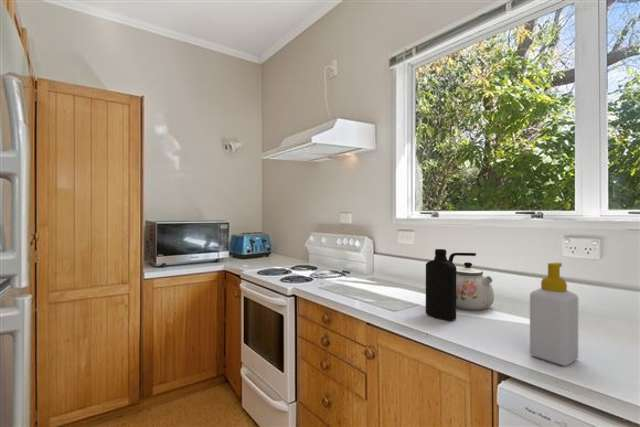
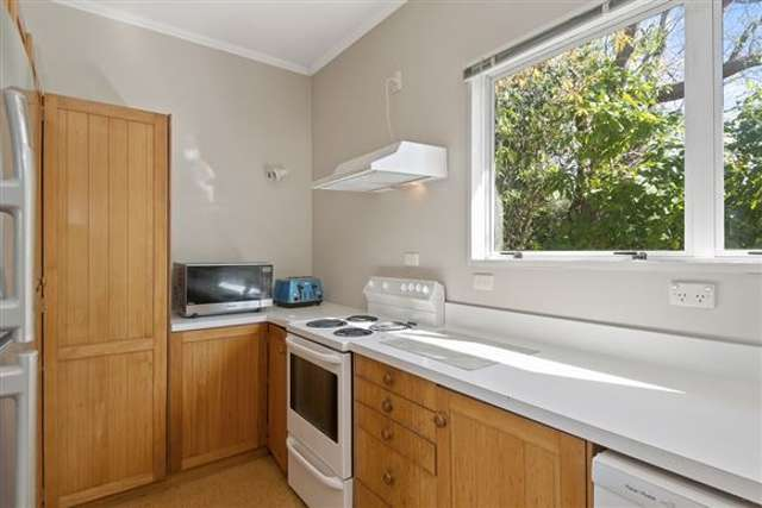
- kettle (468, 279)
- soap bottle (553, 310)
- bottle (440, 283)
